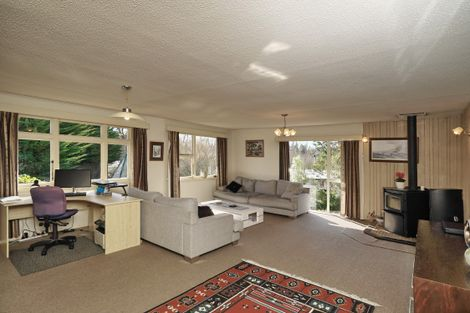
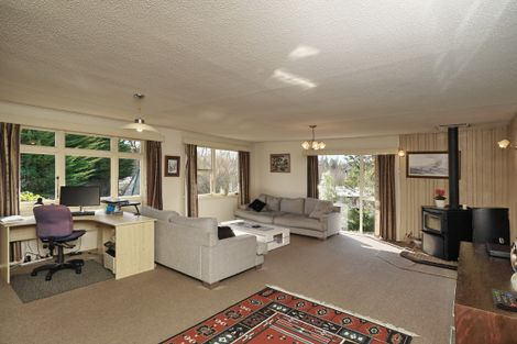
+ remote control (504, 299)
